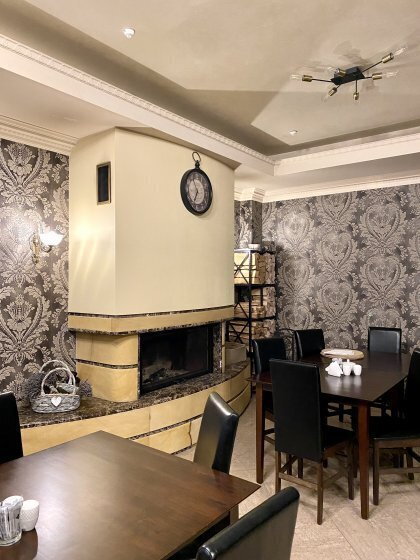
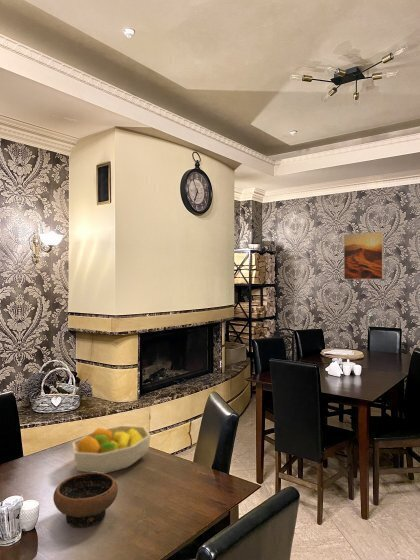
+ bowl (86, 500)
+ fruit bowl (112, 444)
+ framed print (363, 256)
